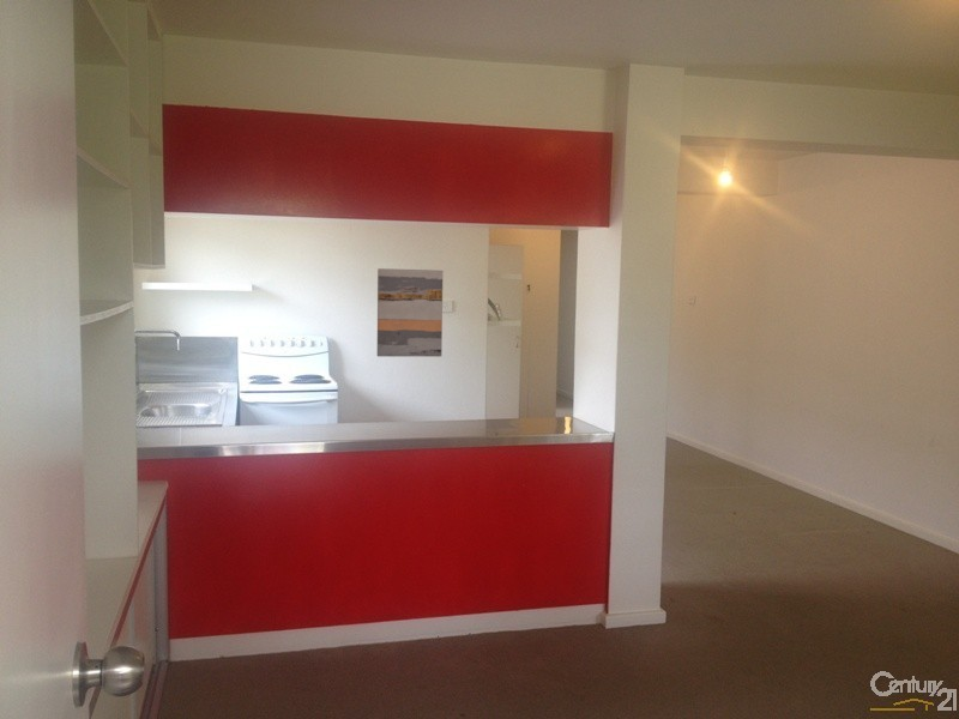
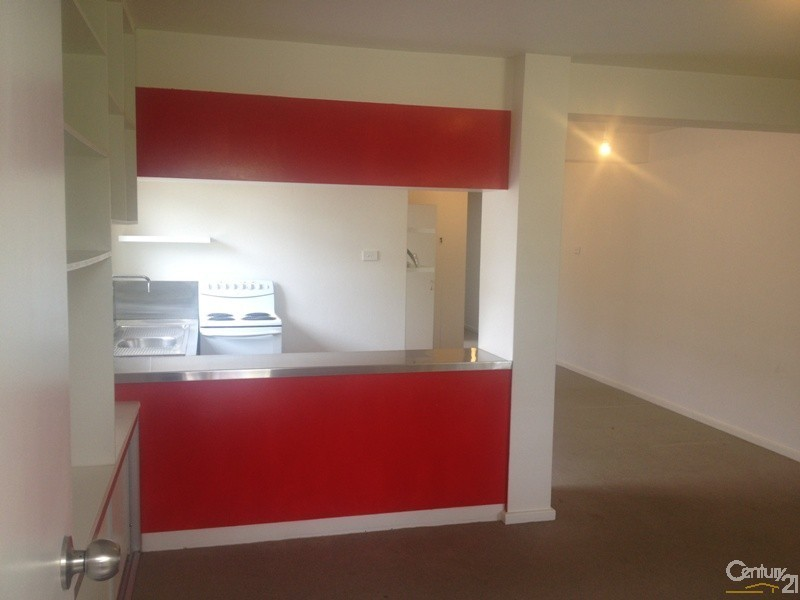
- wall art (410, 313)
